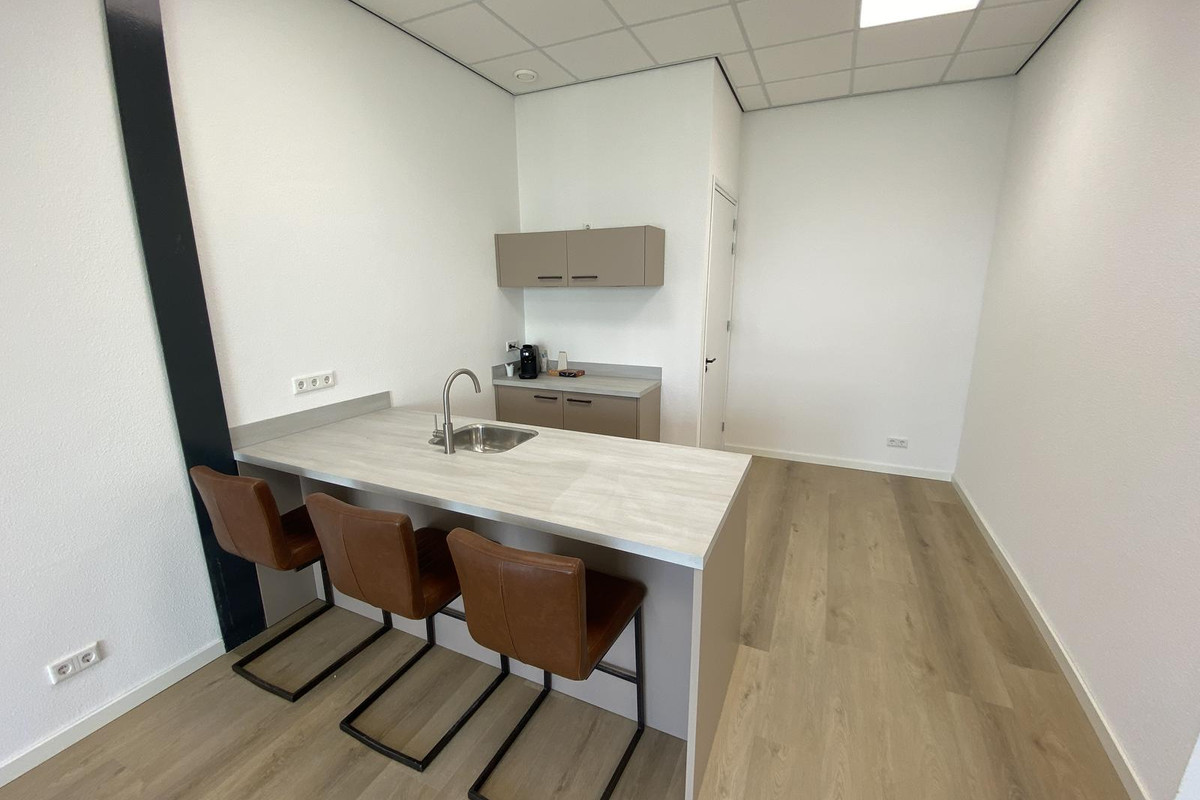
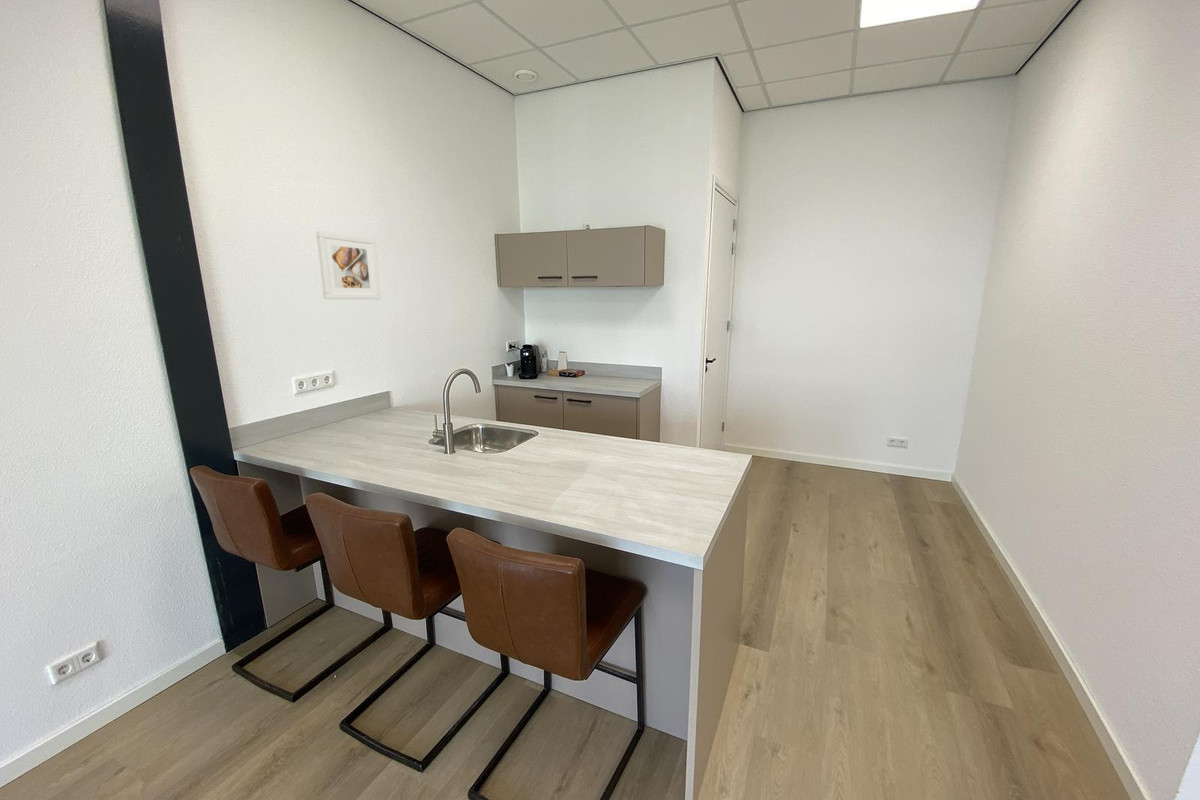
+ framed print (350, 267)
